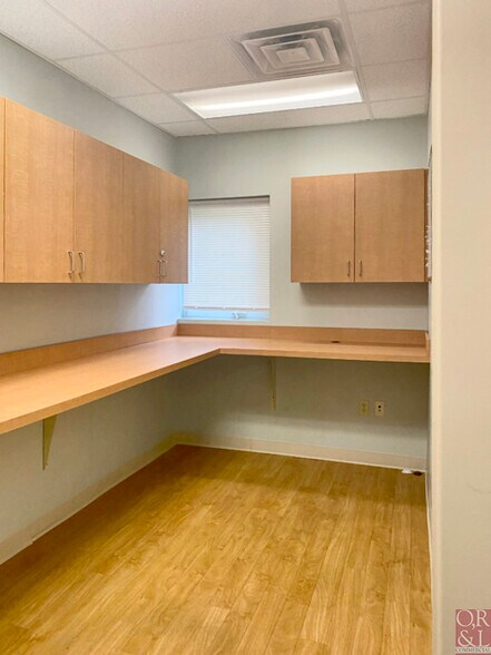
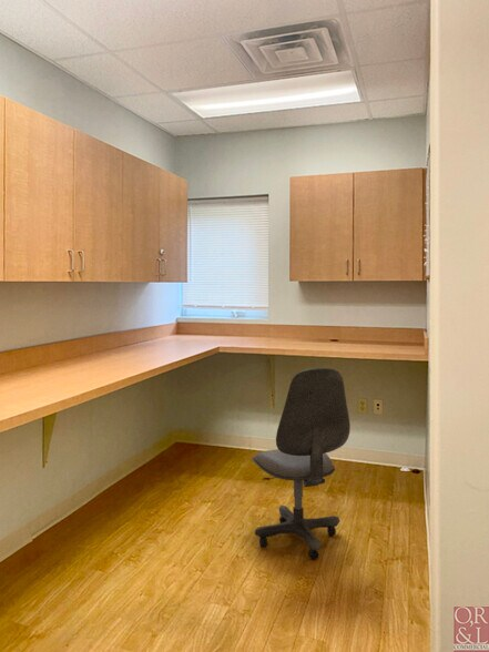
+ office chair (297, 451)
